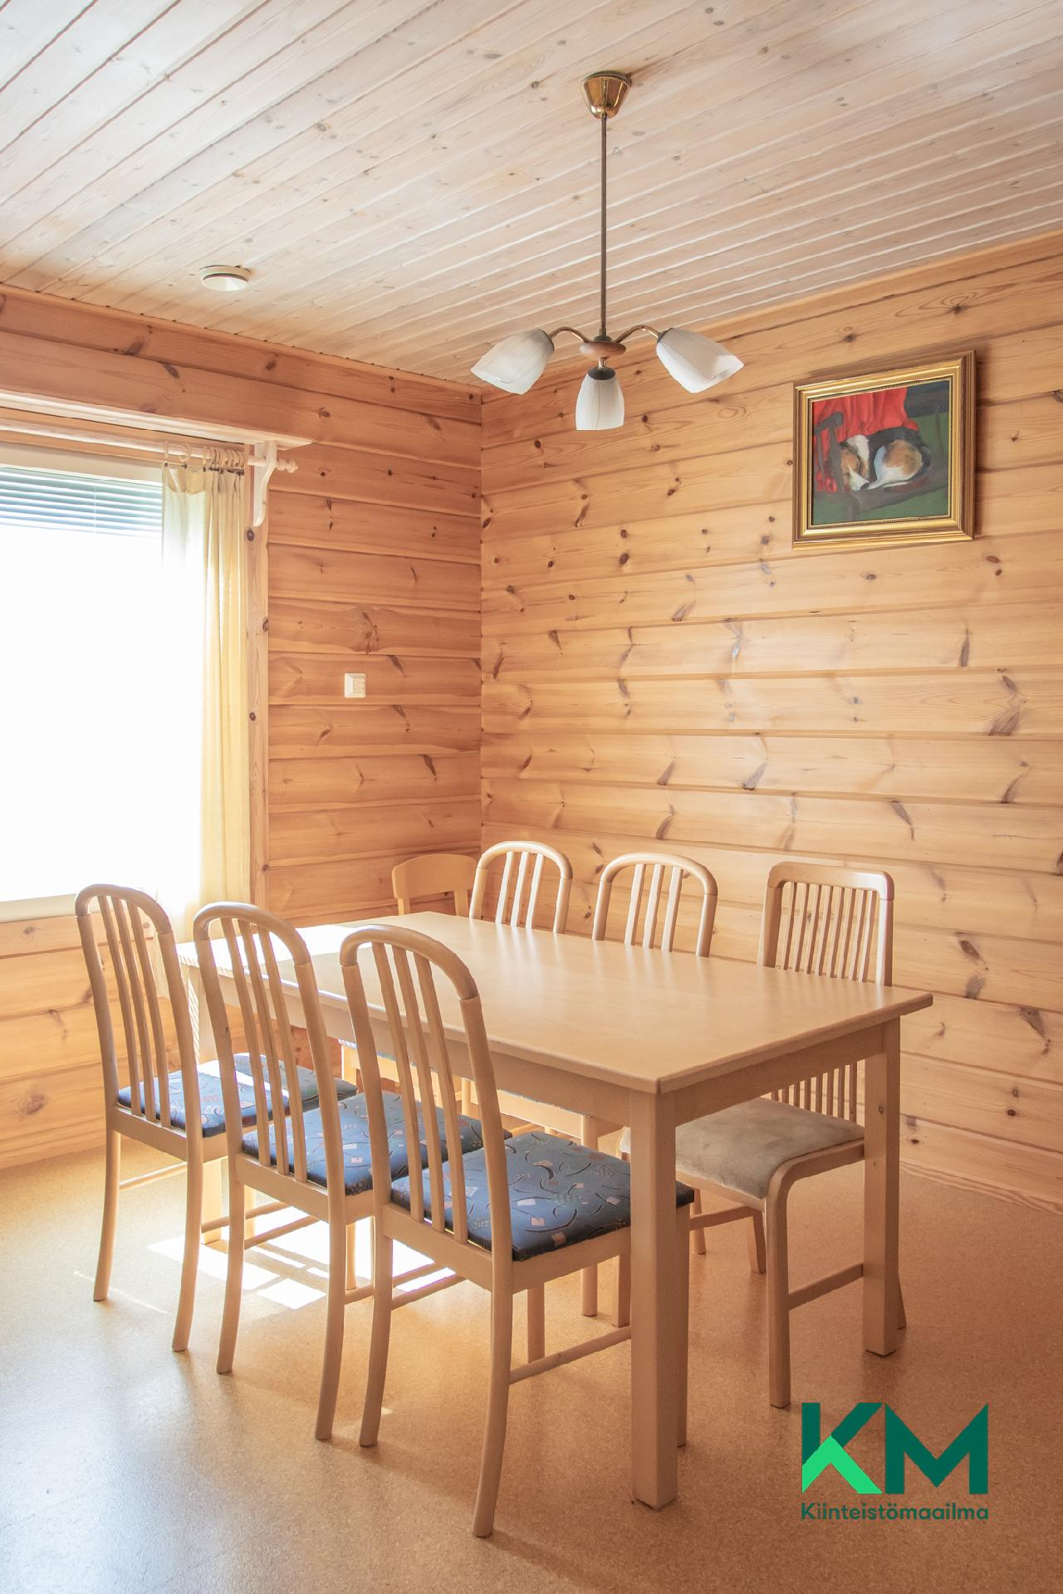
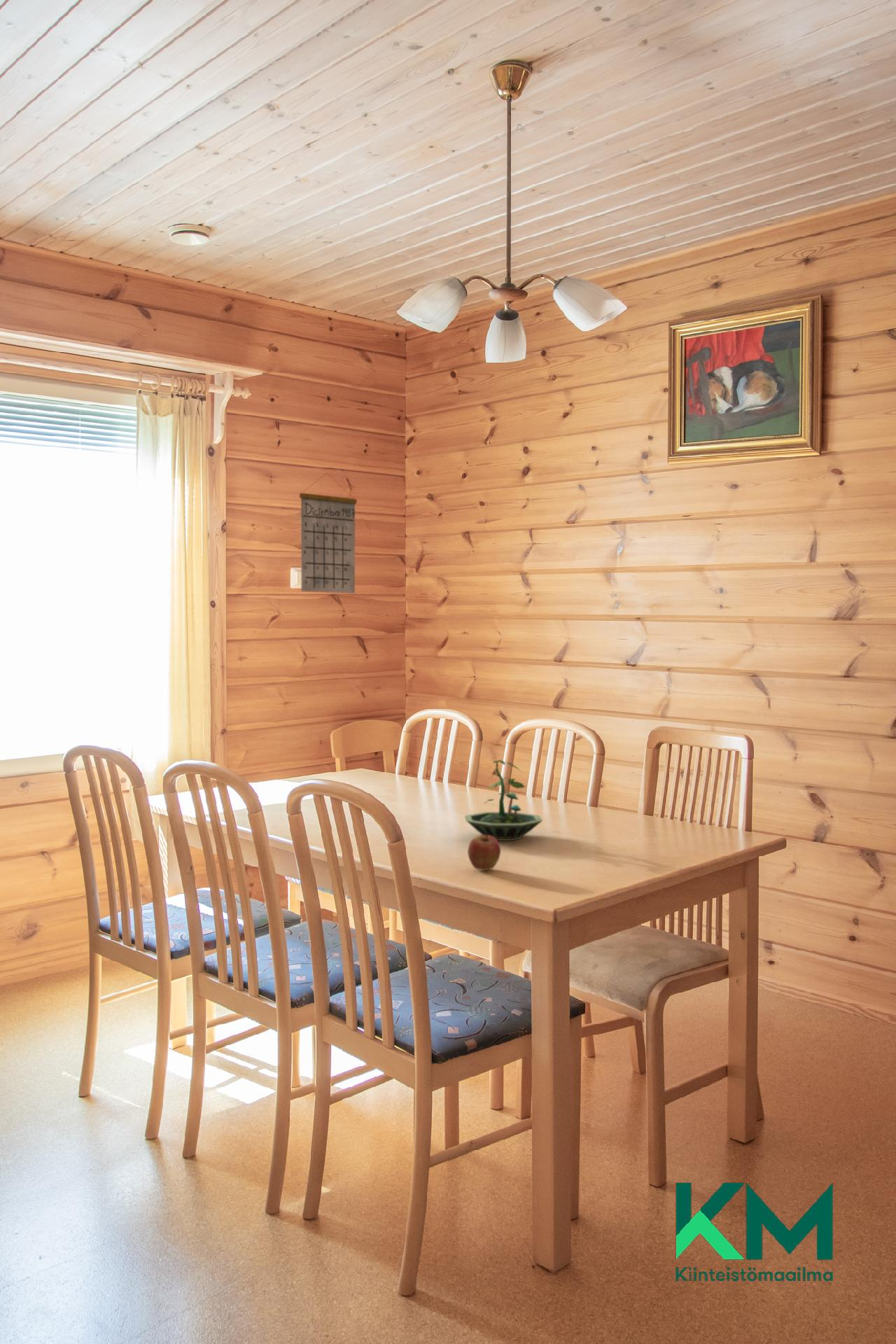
+ fruit (484, 850)
+ calendar (328, 533)
+ terrarium (500, 775)
